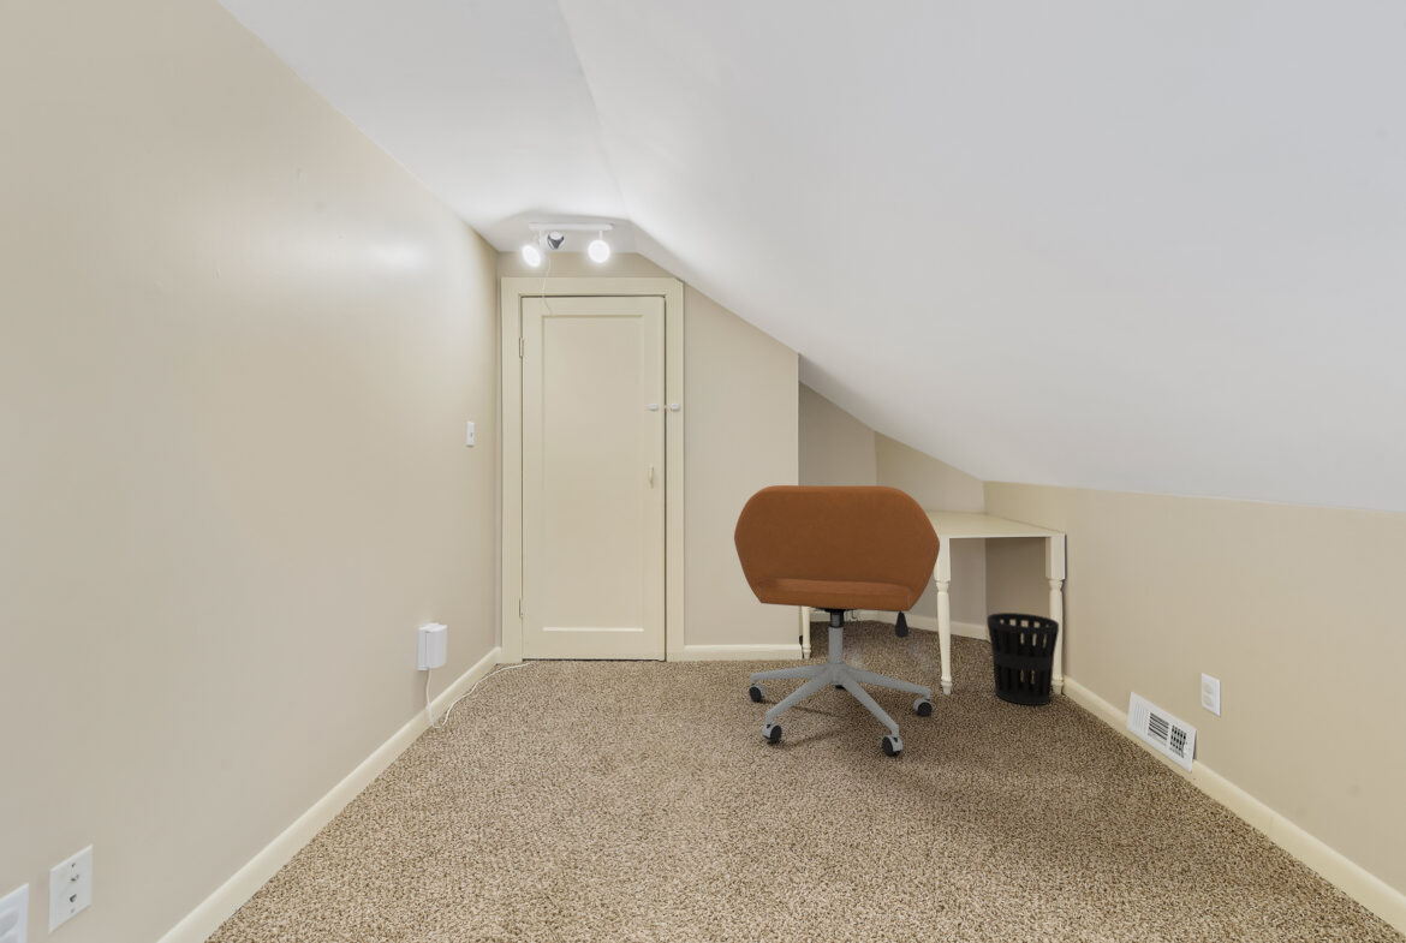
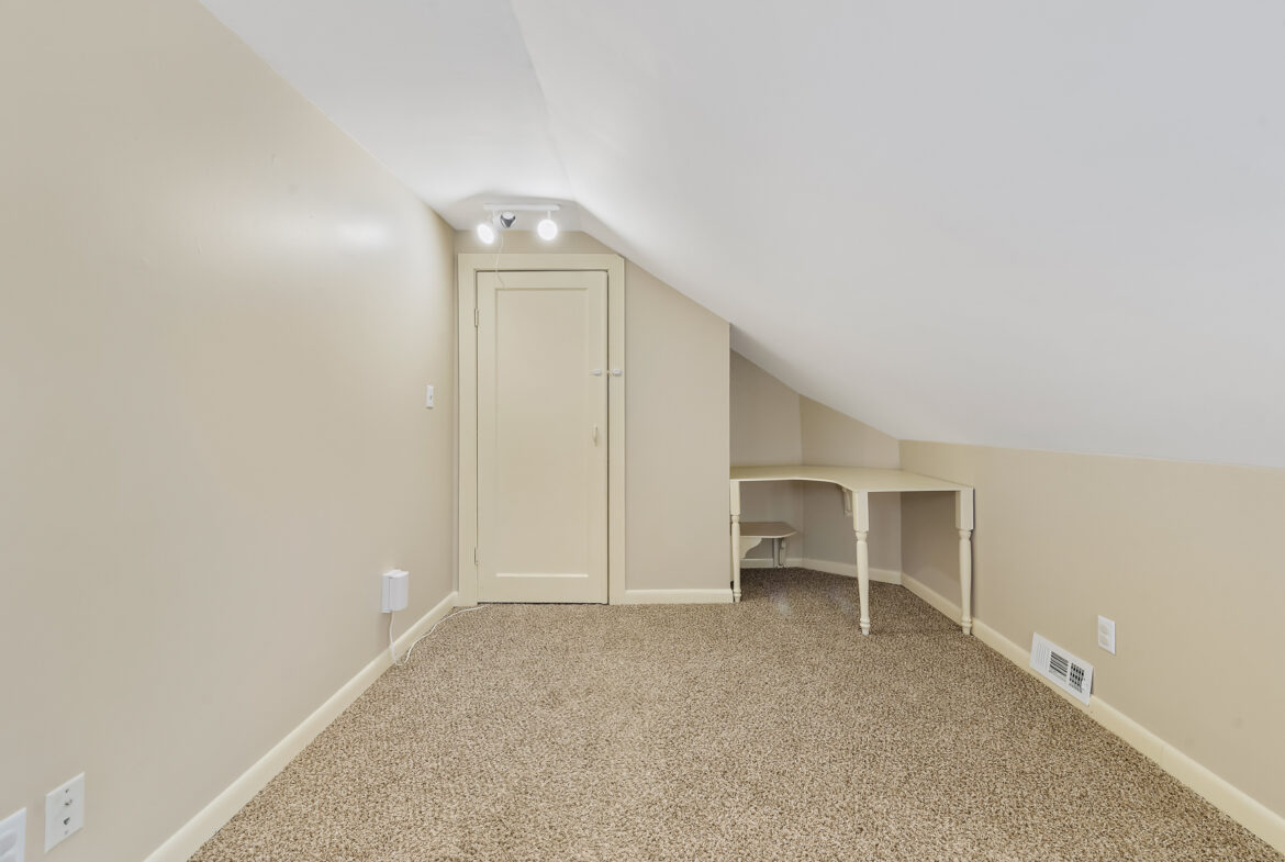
- office chair (835, 599)
- wastebasket (1021, 657)
